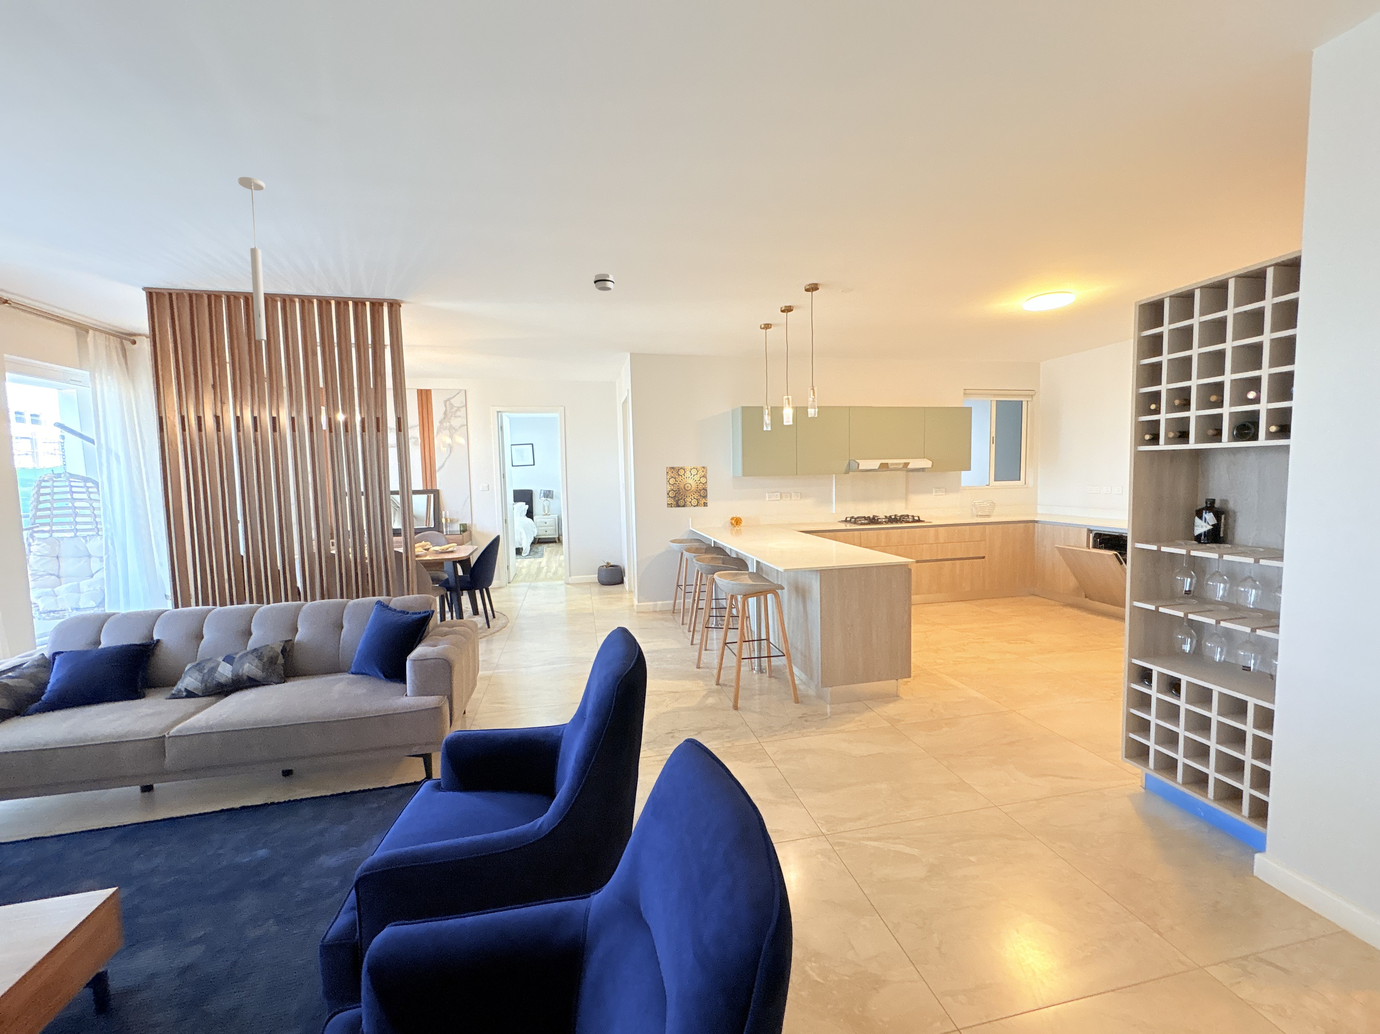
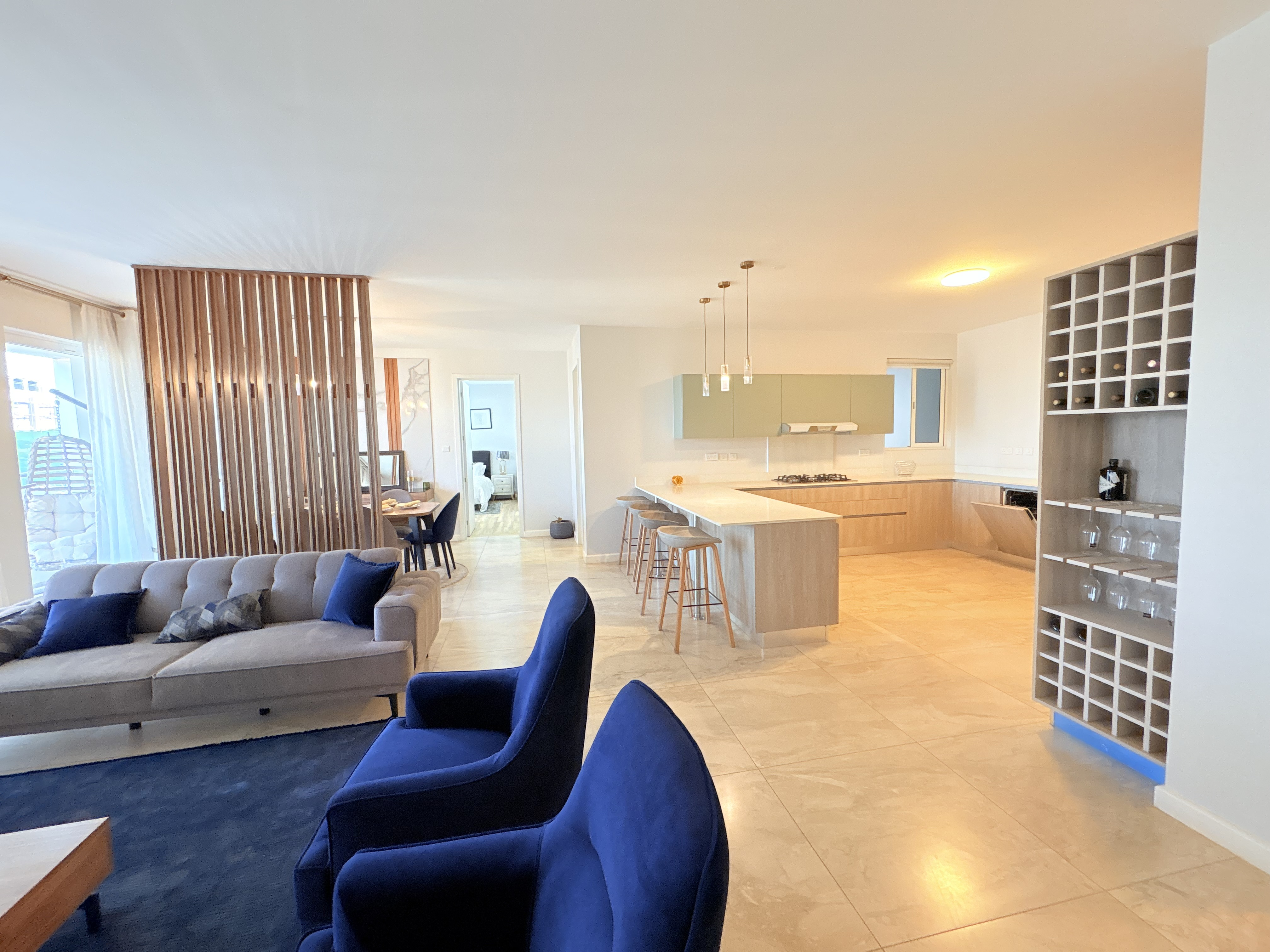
- wall art (687, 487)
- ceiling light (256, 262)
- smoke detector (604, 282)
